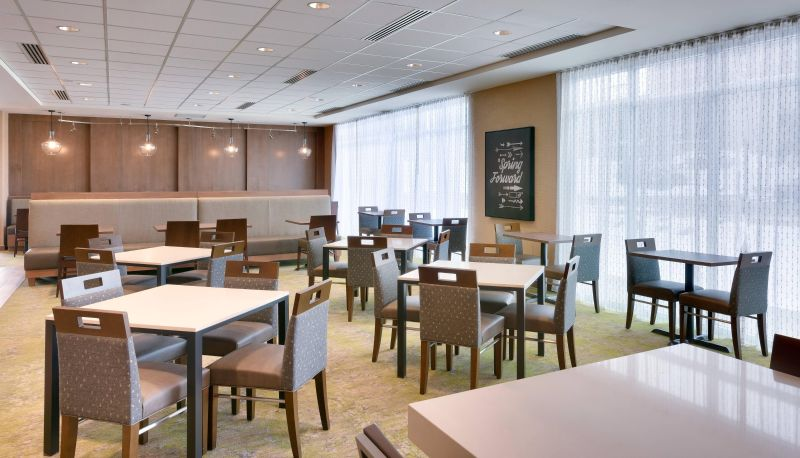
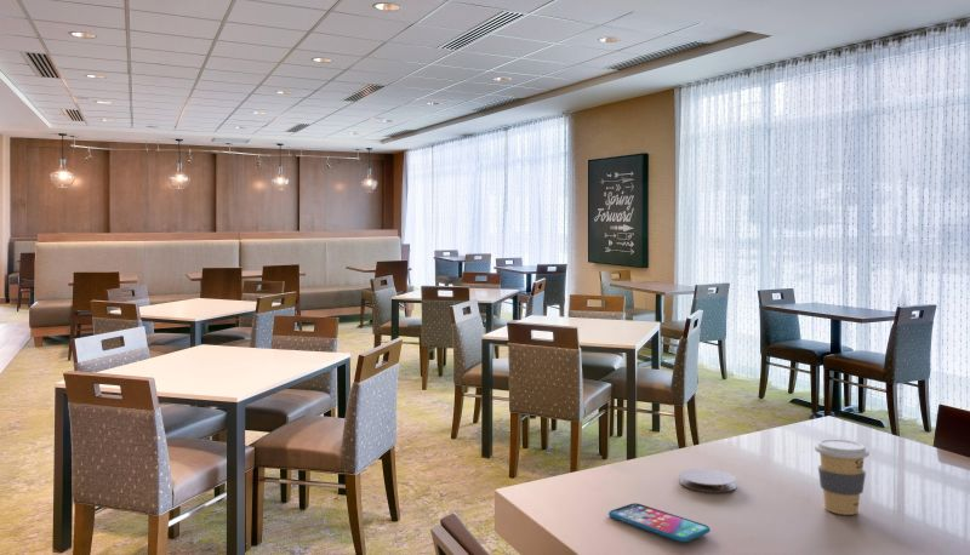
+ smartphone (657, 521)
+ coffee cup (840, 476)
+ coaster (707, 480)
